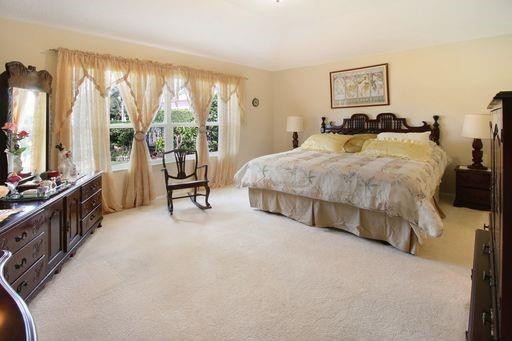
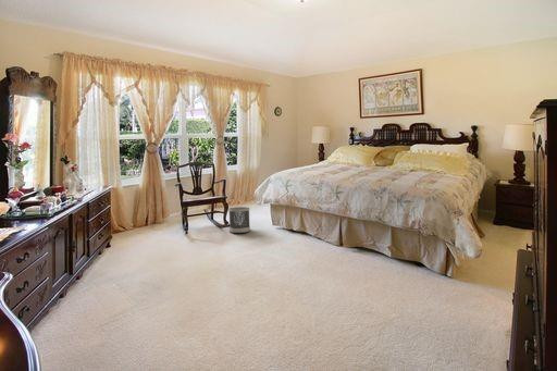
+ wastebasket (239, 219)
